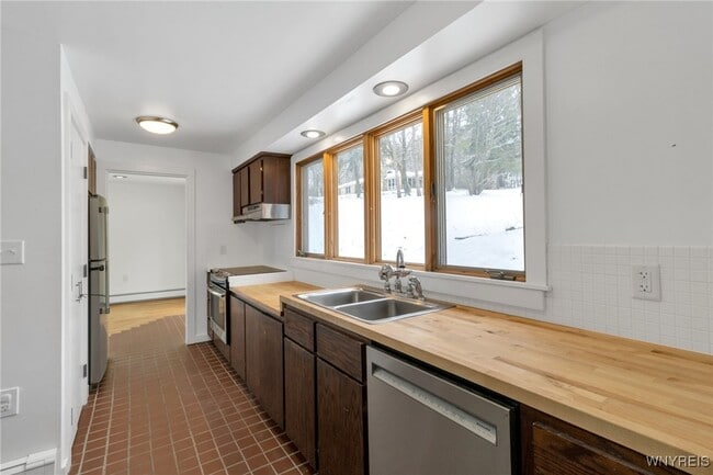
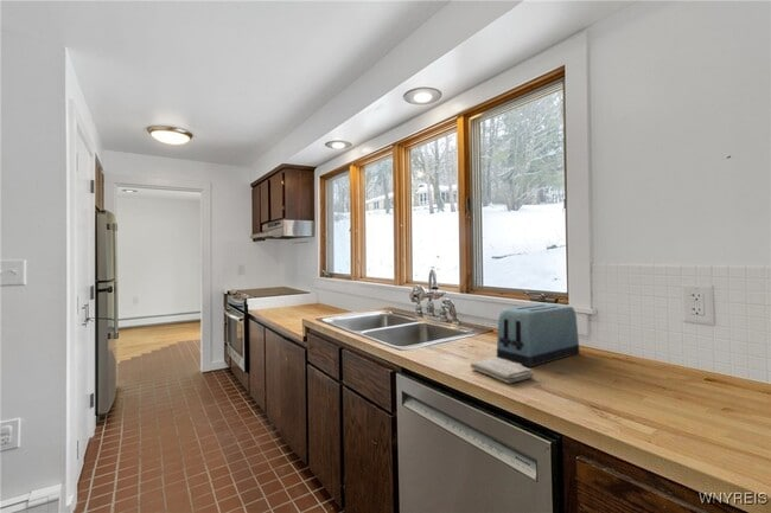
+ washcloth (501, 368)
+ toaster (537, 331)
